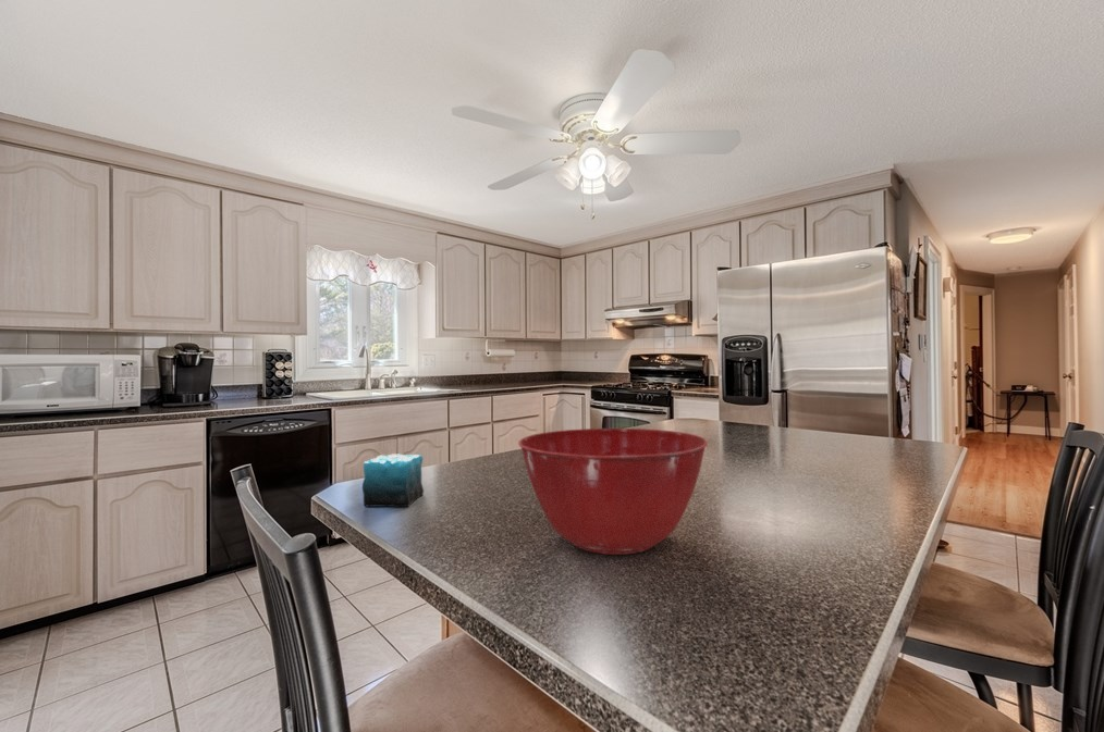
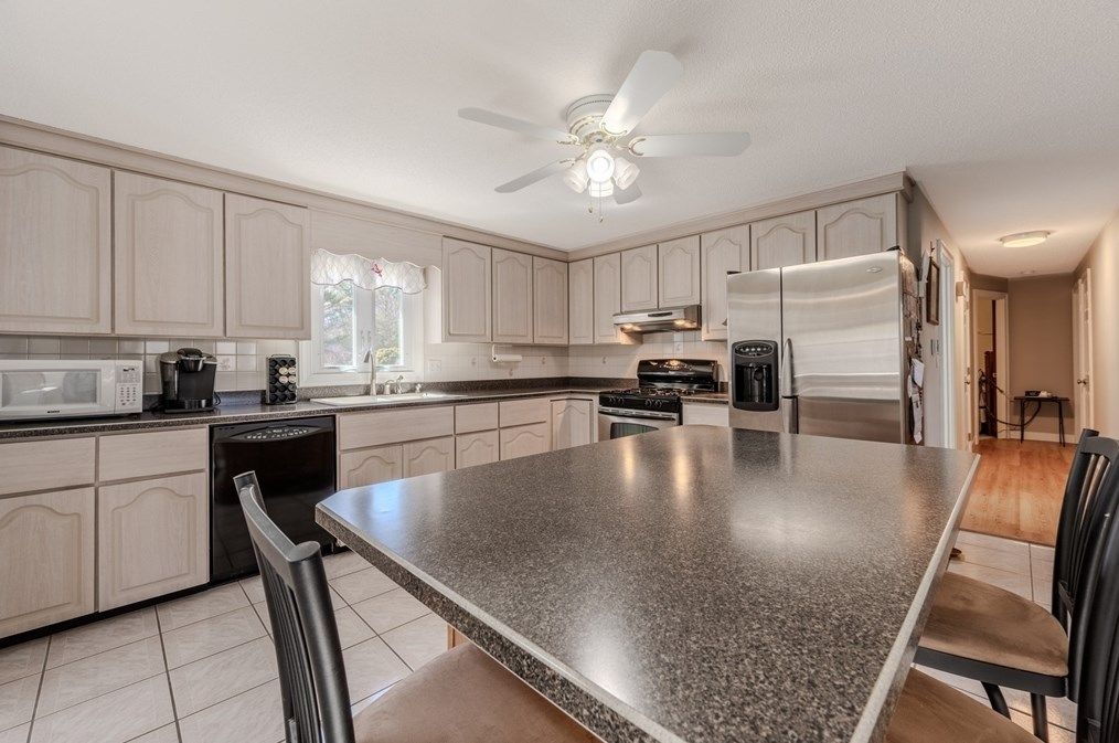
- candle (393, 470)
- mixing bowl (611, 487)
